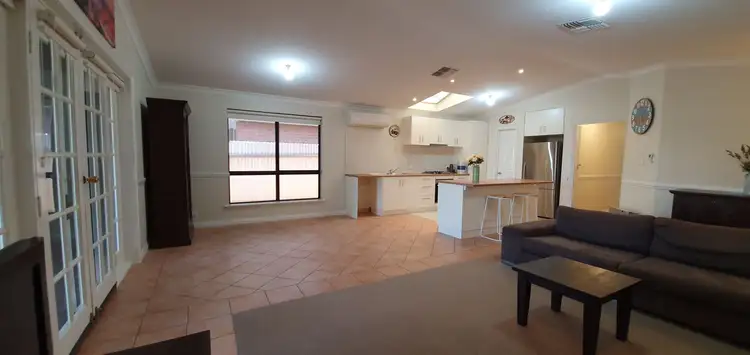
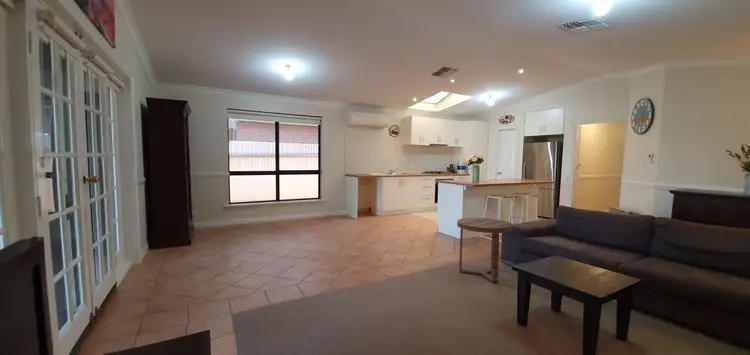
+ side table (491, 251)
